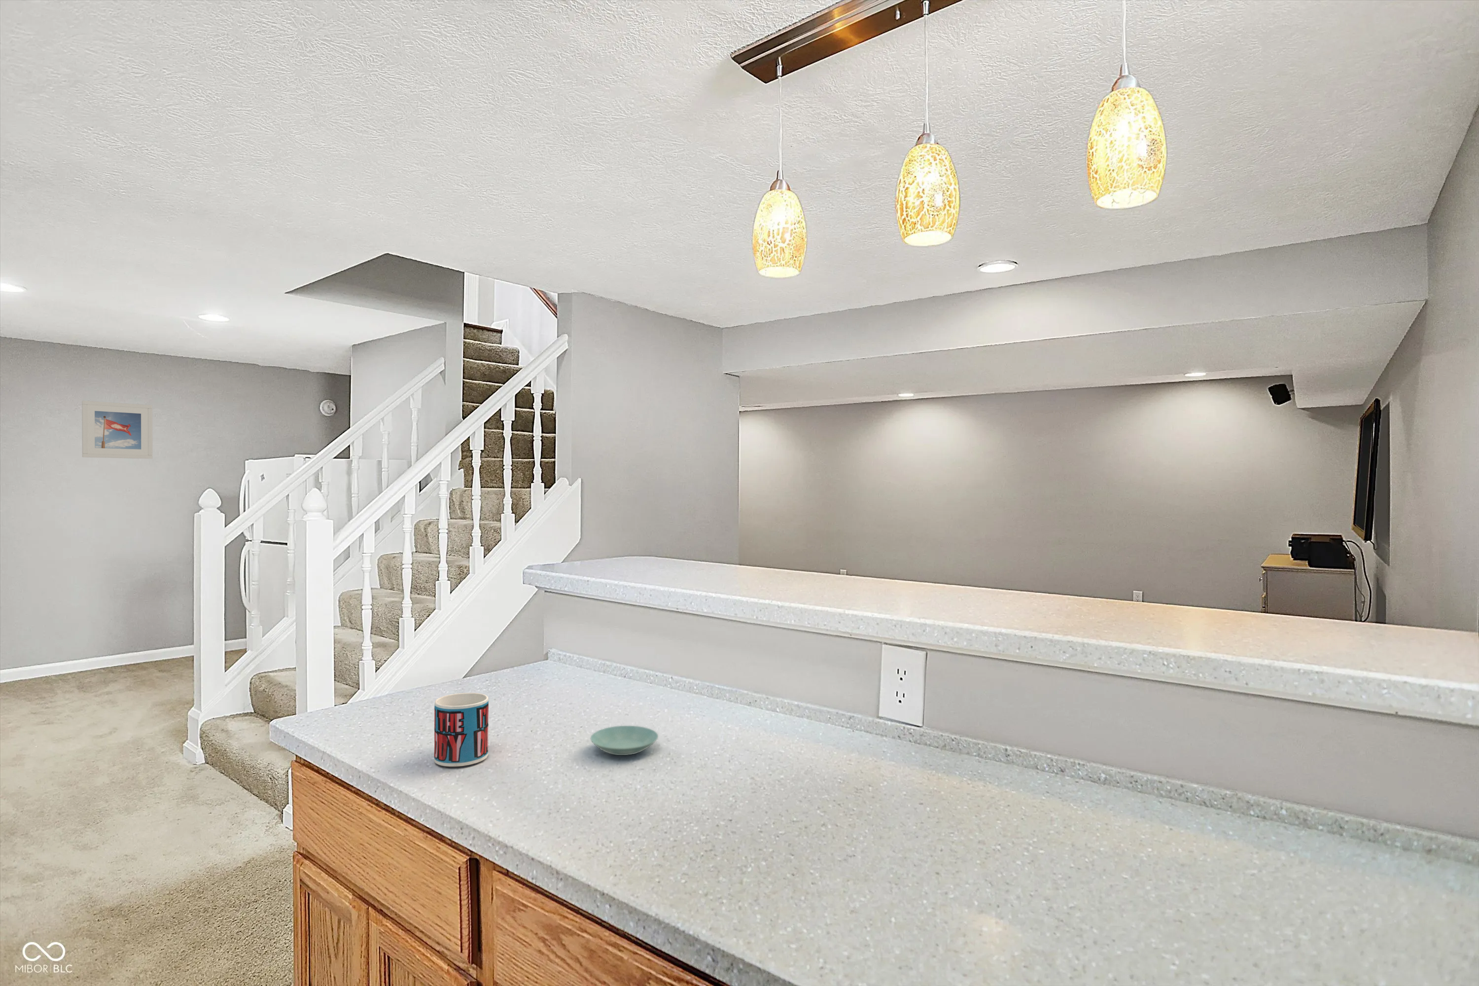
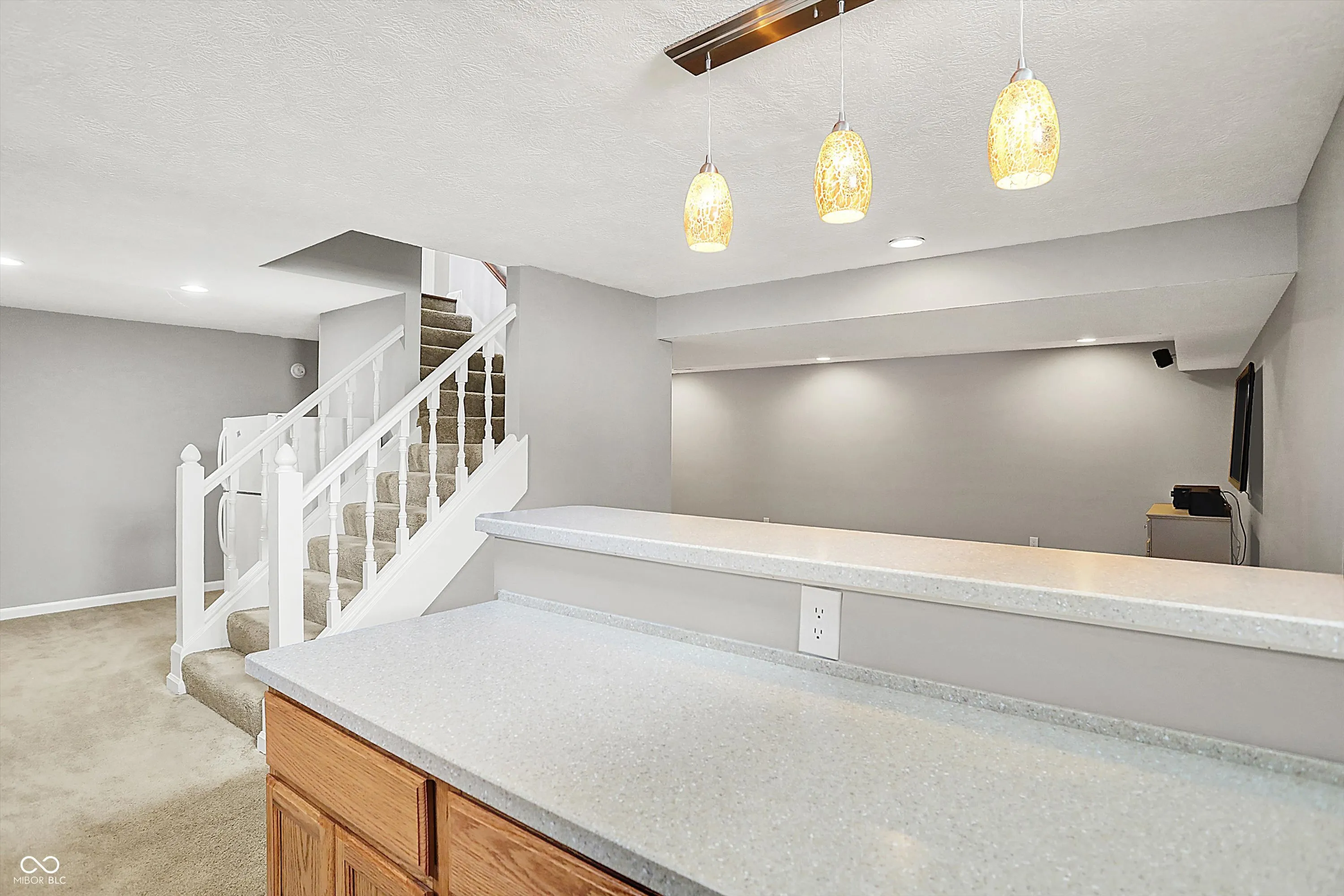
- mug (454, 726)
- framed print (118, 430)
- saucer (624, 743)
